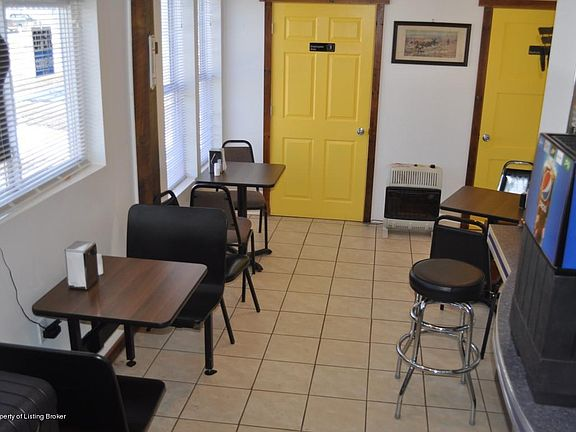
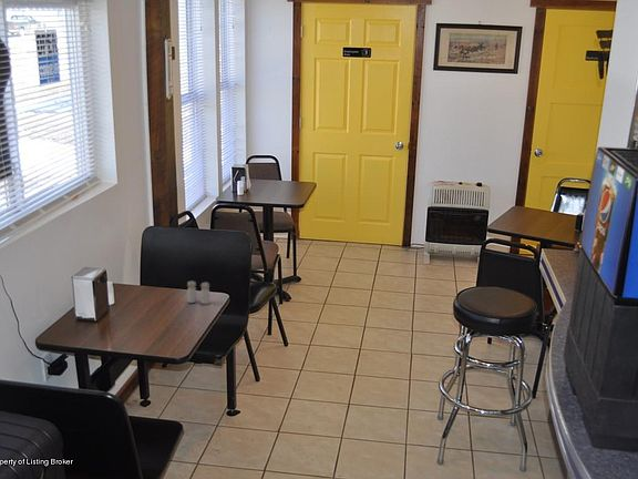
+ salt and pepper shaker (195, 292)
